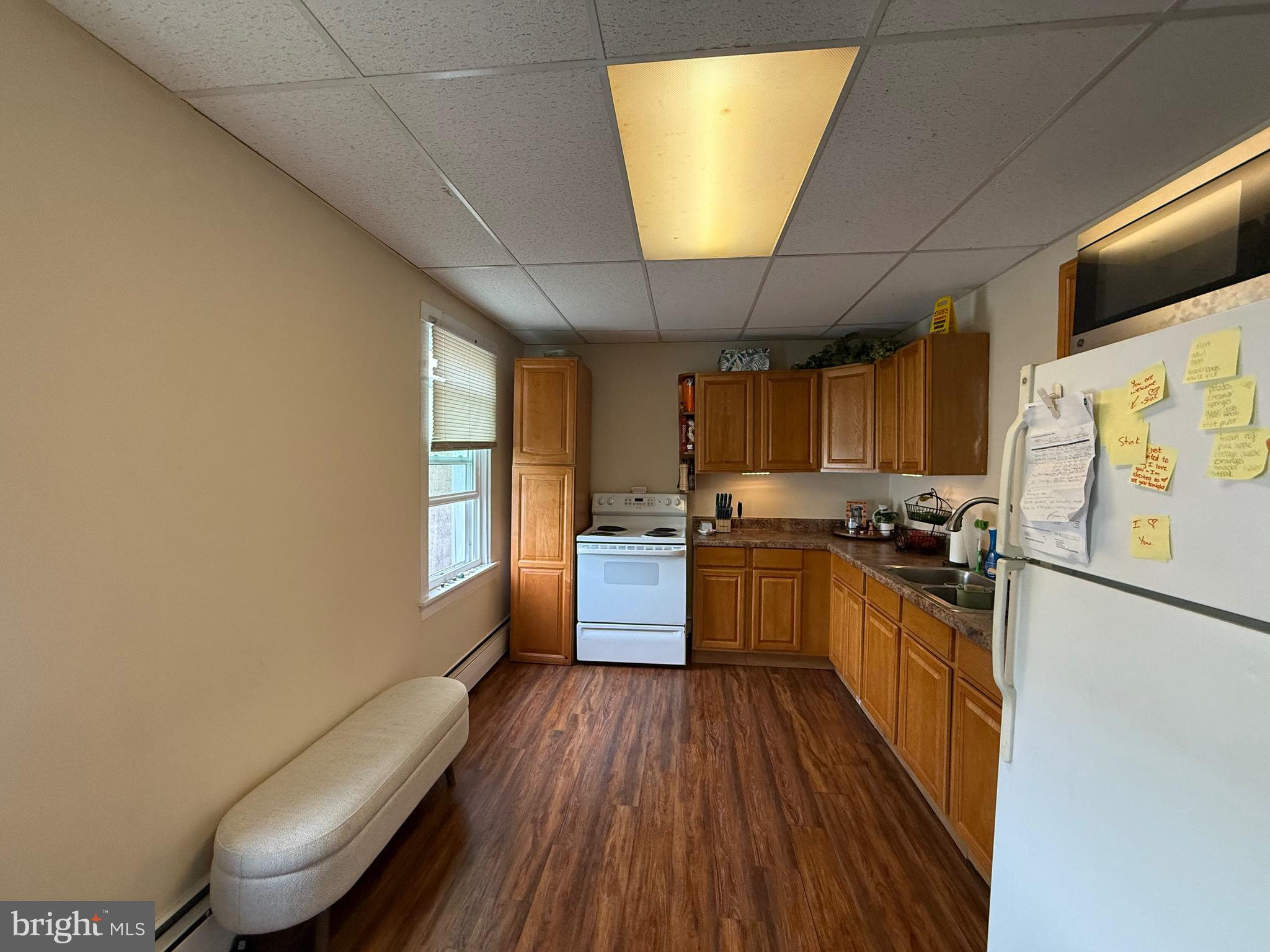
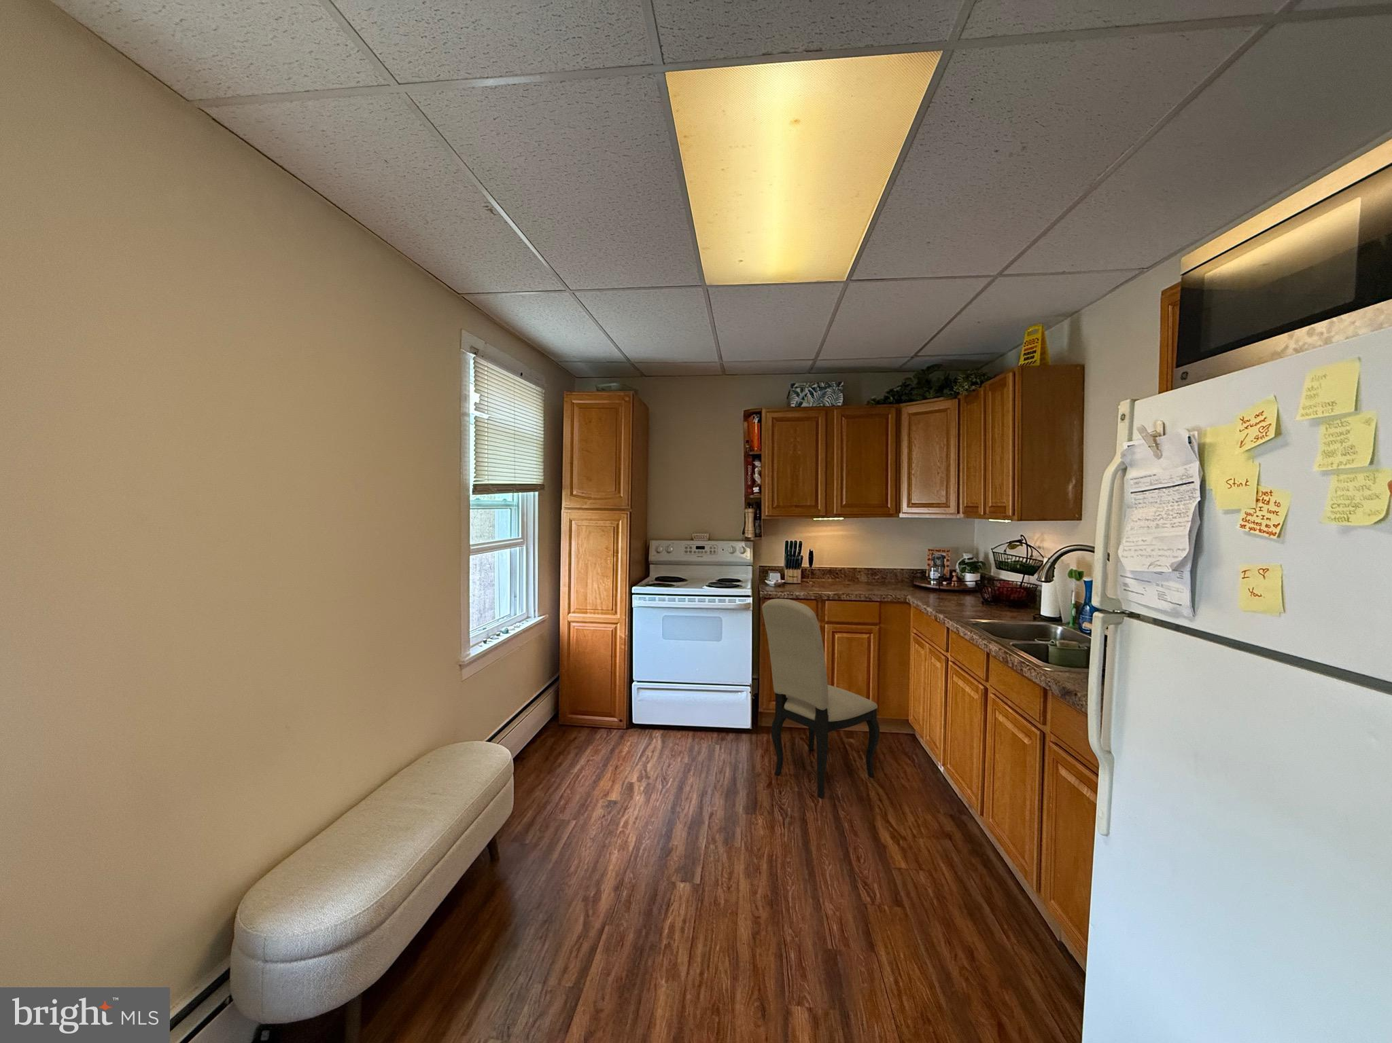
+ dining chair (820, 684)
